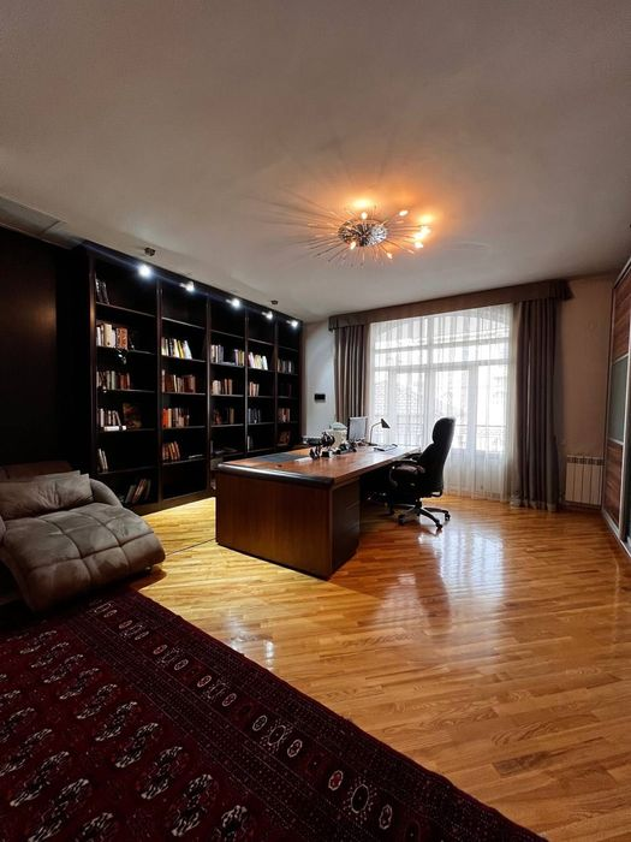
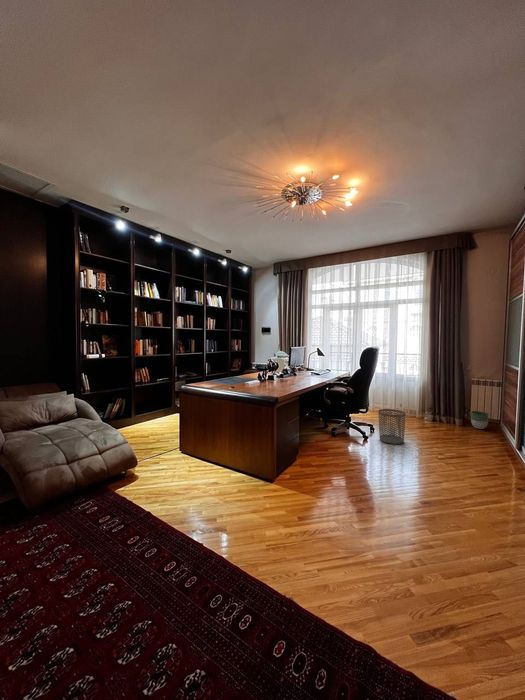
+ waste bin (391, 426)
+ planter (479, 420)
